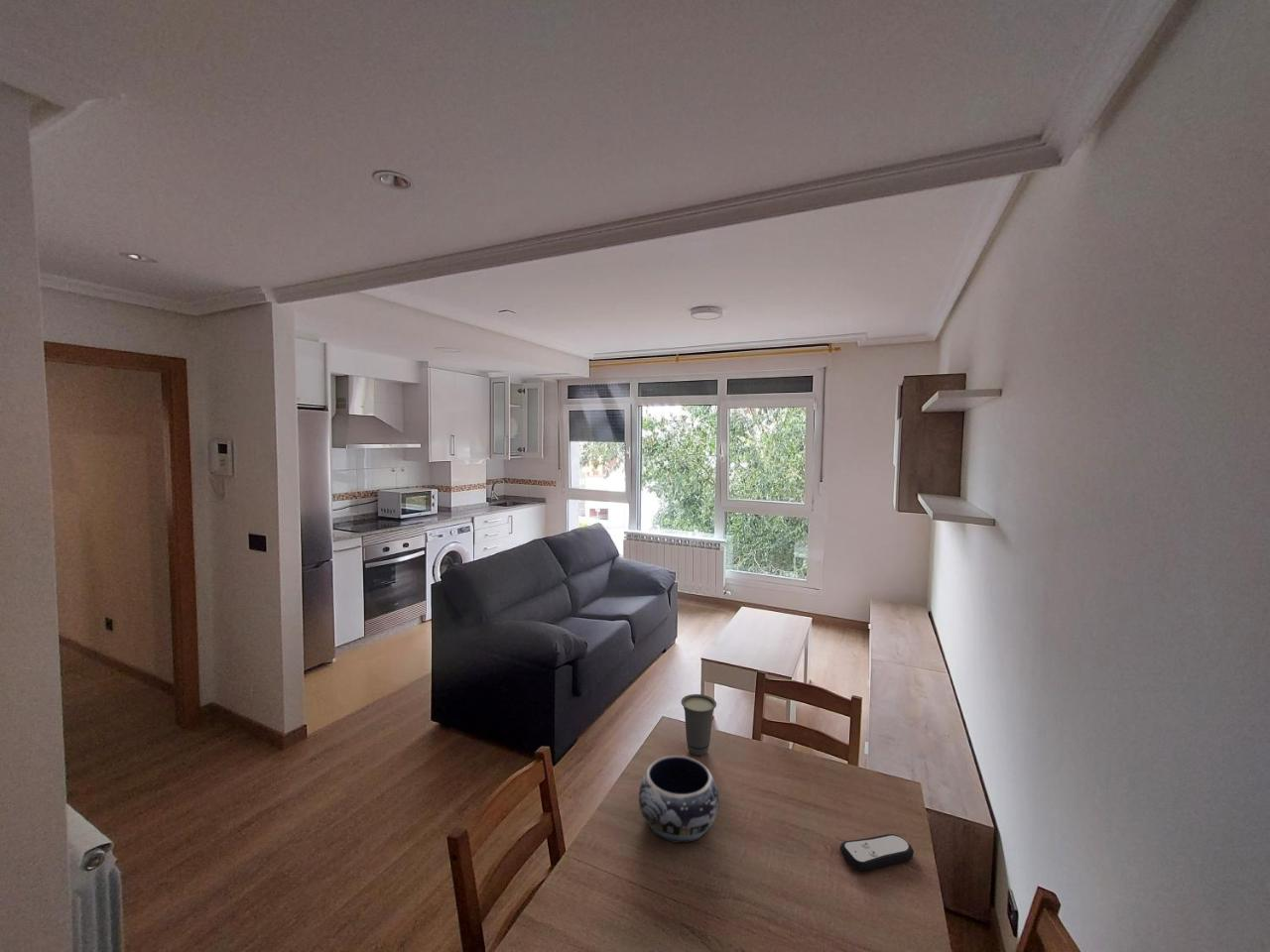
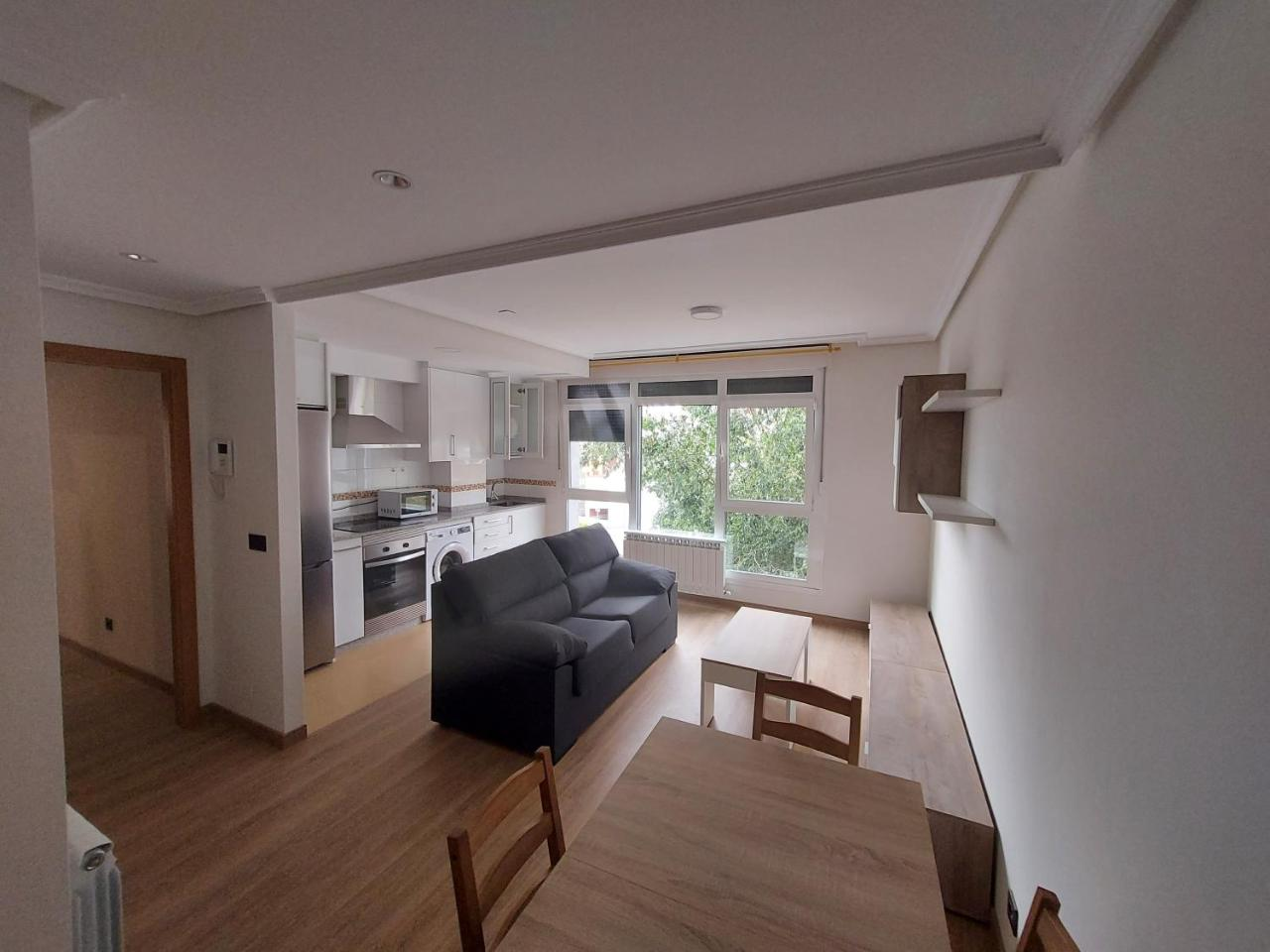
- remote control (877, 850)
- decorative bowl (678, 796)
- cup (698, 726)
